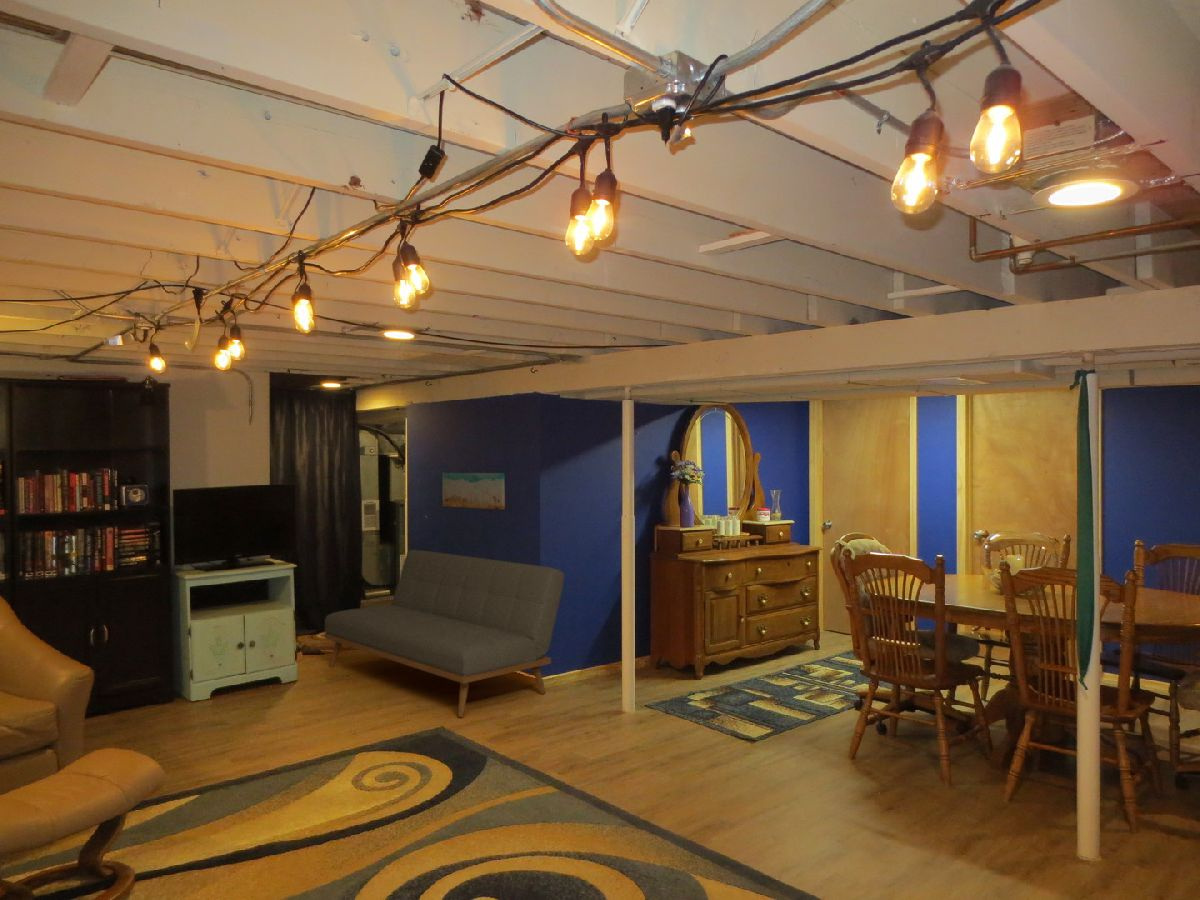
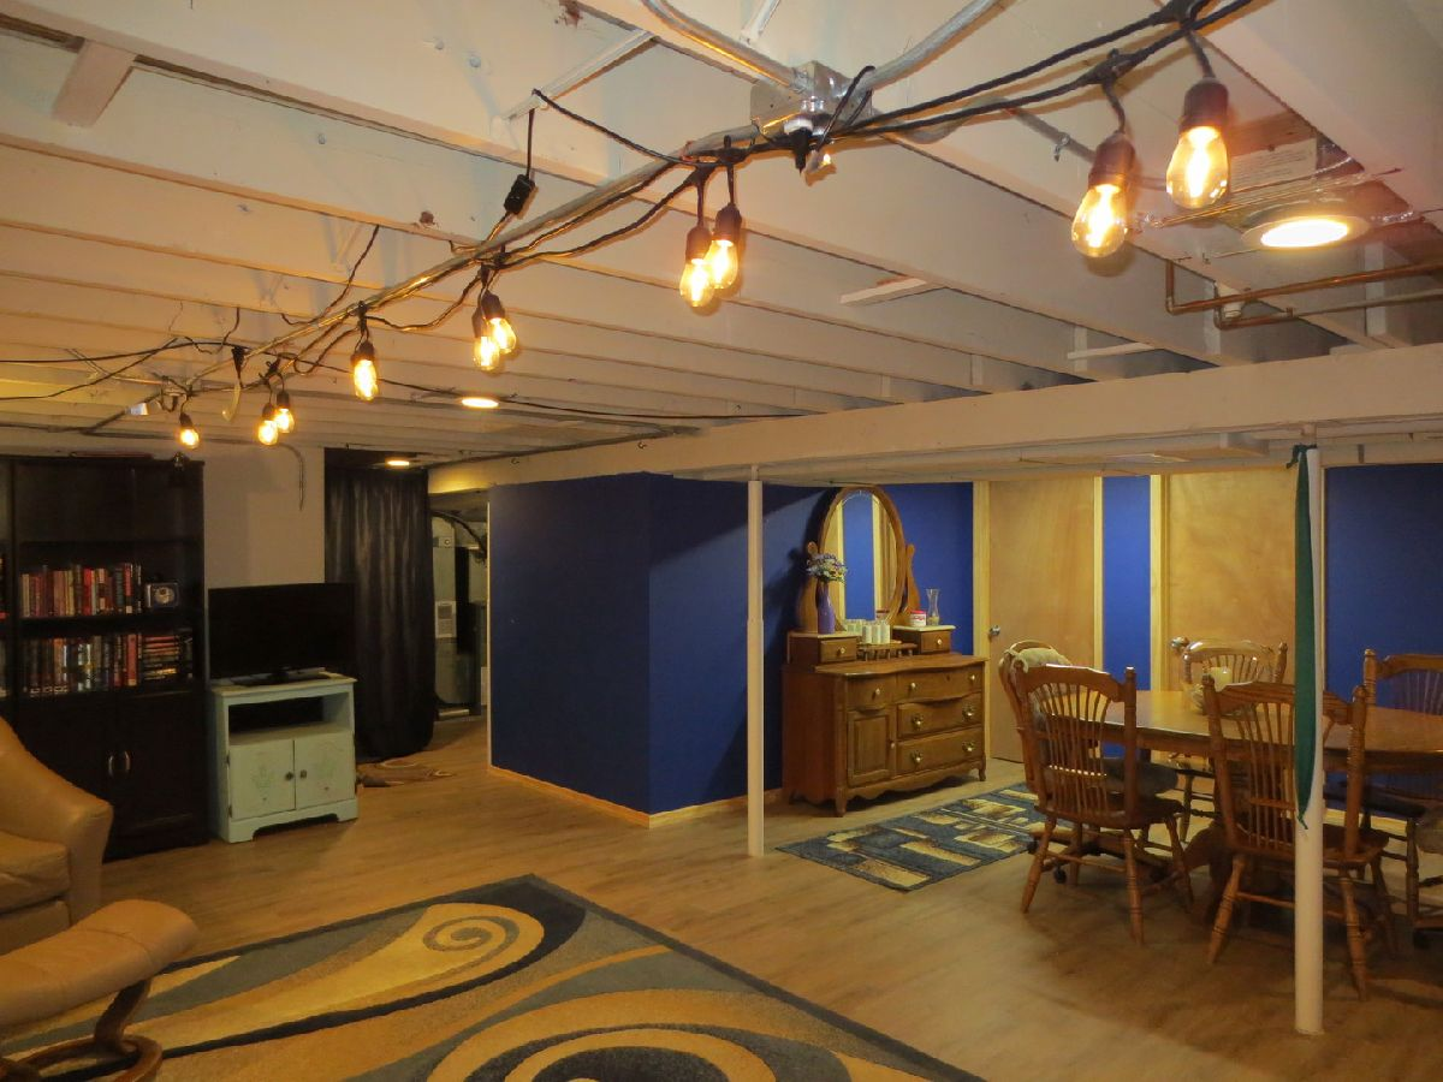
- sofa (437, 620)
- wall art (473, 490)
